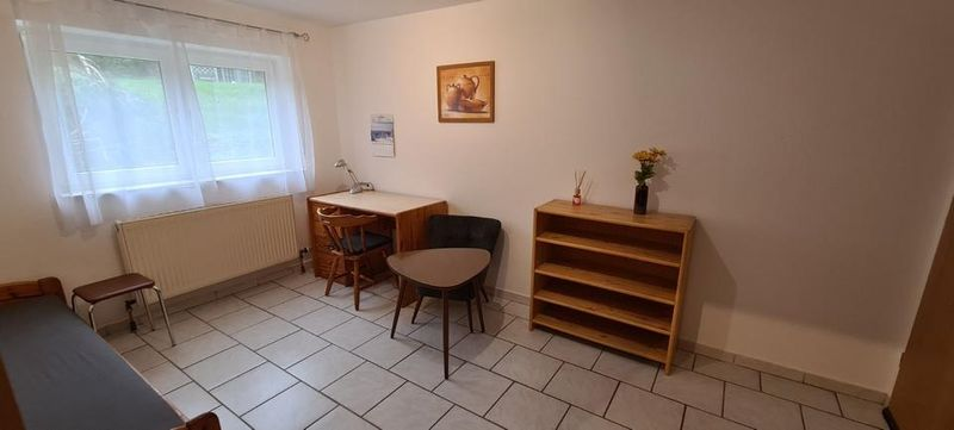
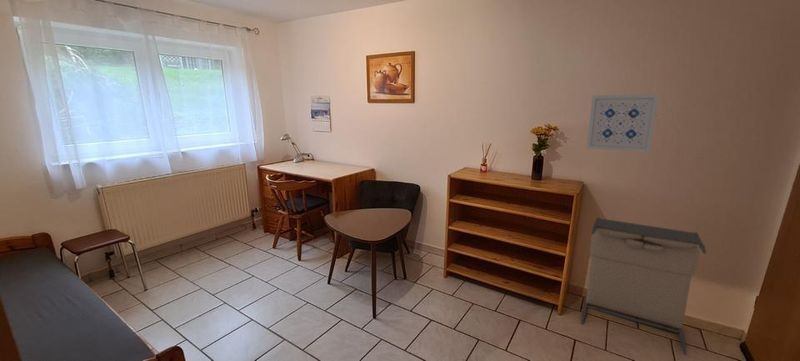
+ wall art (620, 123)
+ laundry hamper (637, 279)
